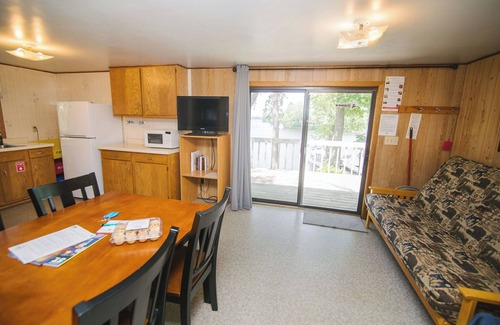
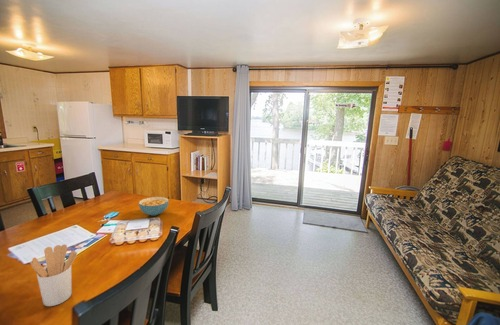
+ utensil holder (56, 272)
+ cereal bowl (154, 207)
